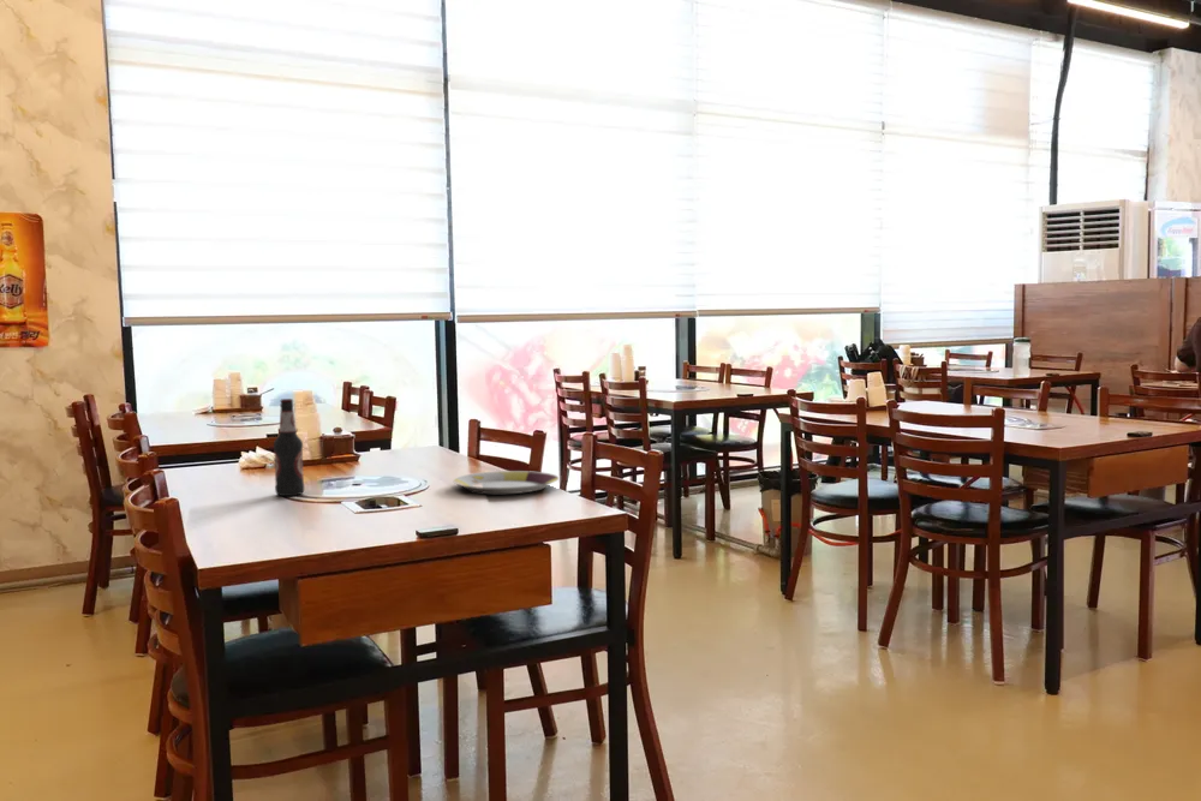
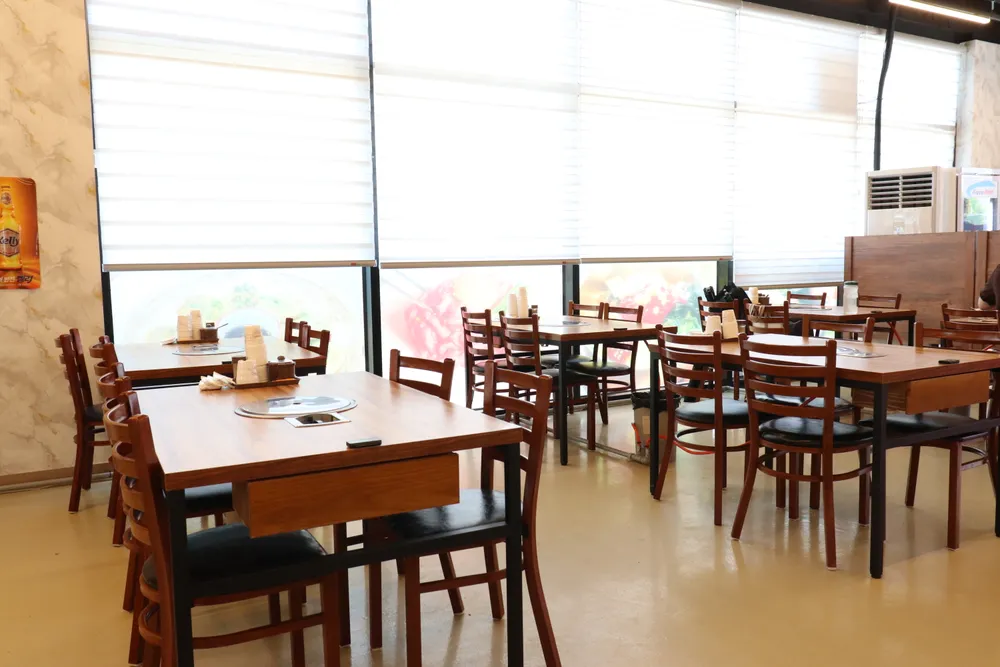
- bottle (288, 447)
- plate (506, 483)
